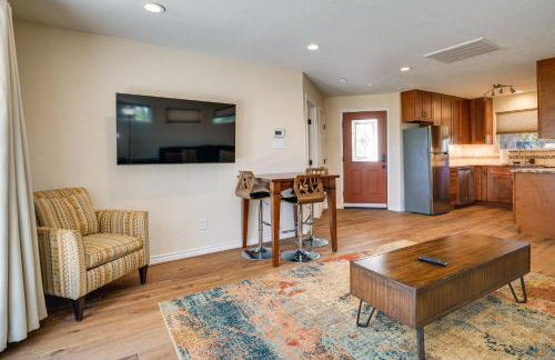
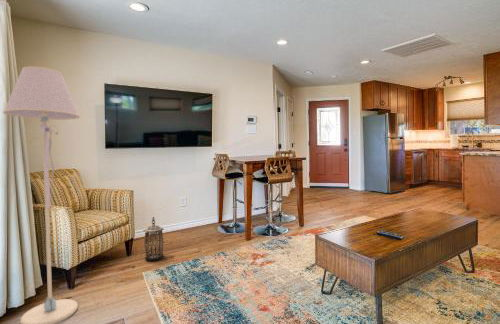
+ floor lamp (46, 193)
+ lantern (153, 236)
